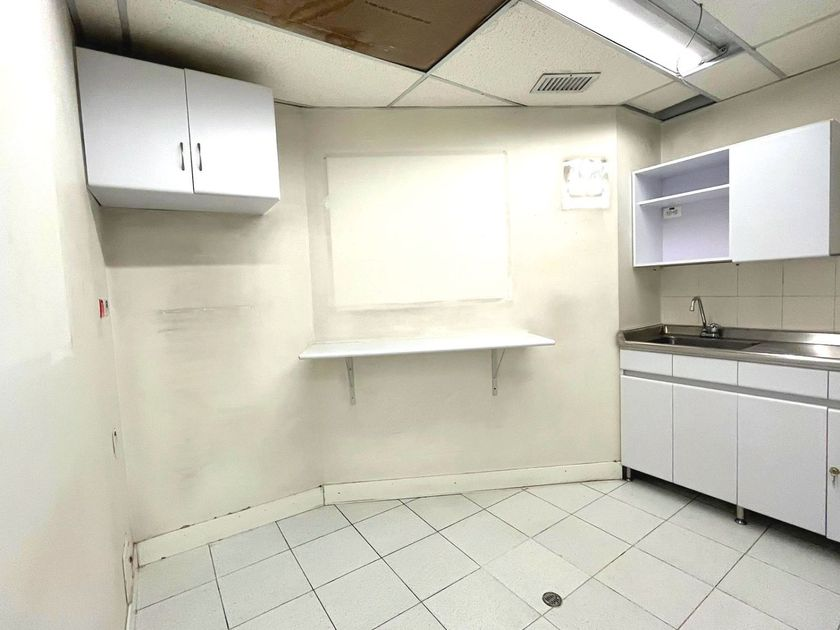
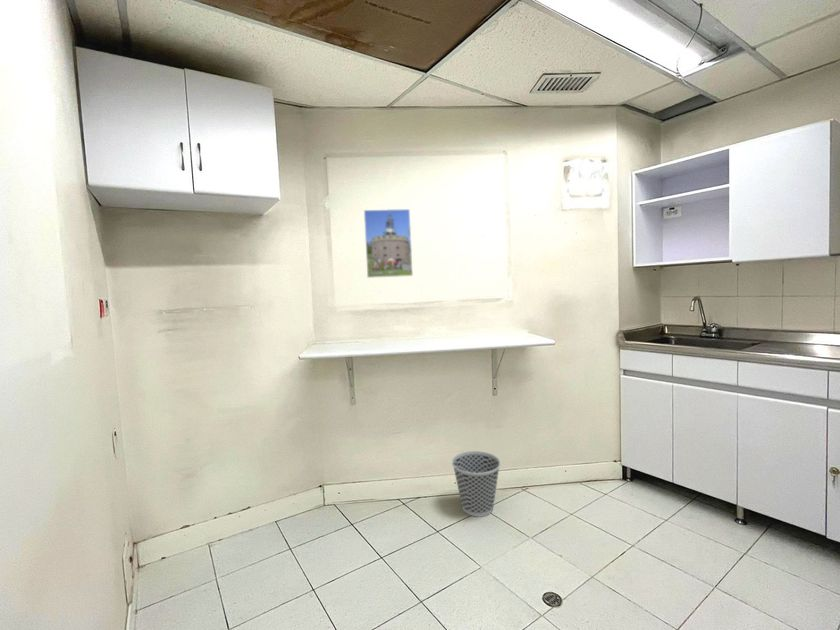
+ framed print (388, 243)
+ wastebasket (476, 484)
